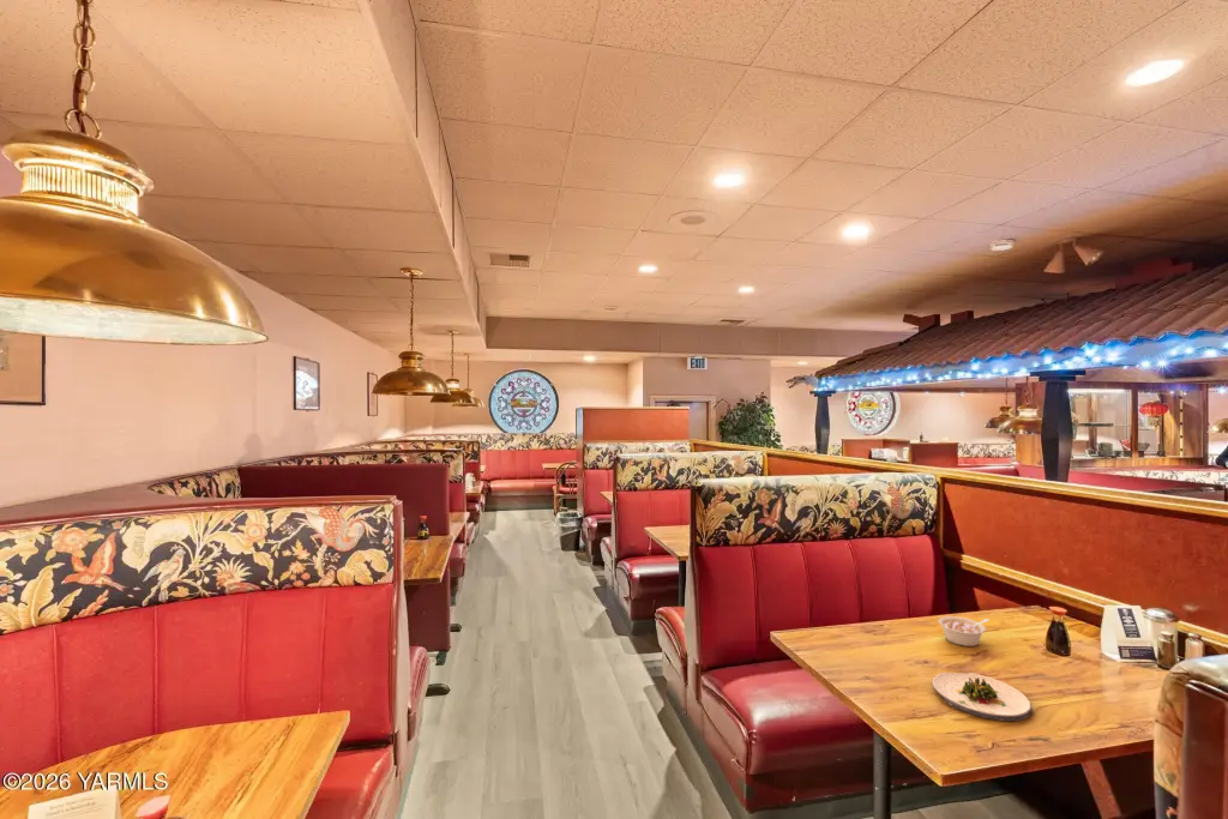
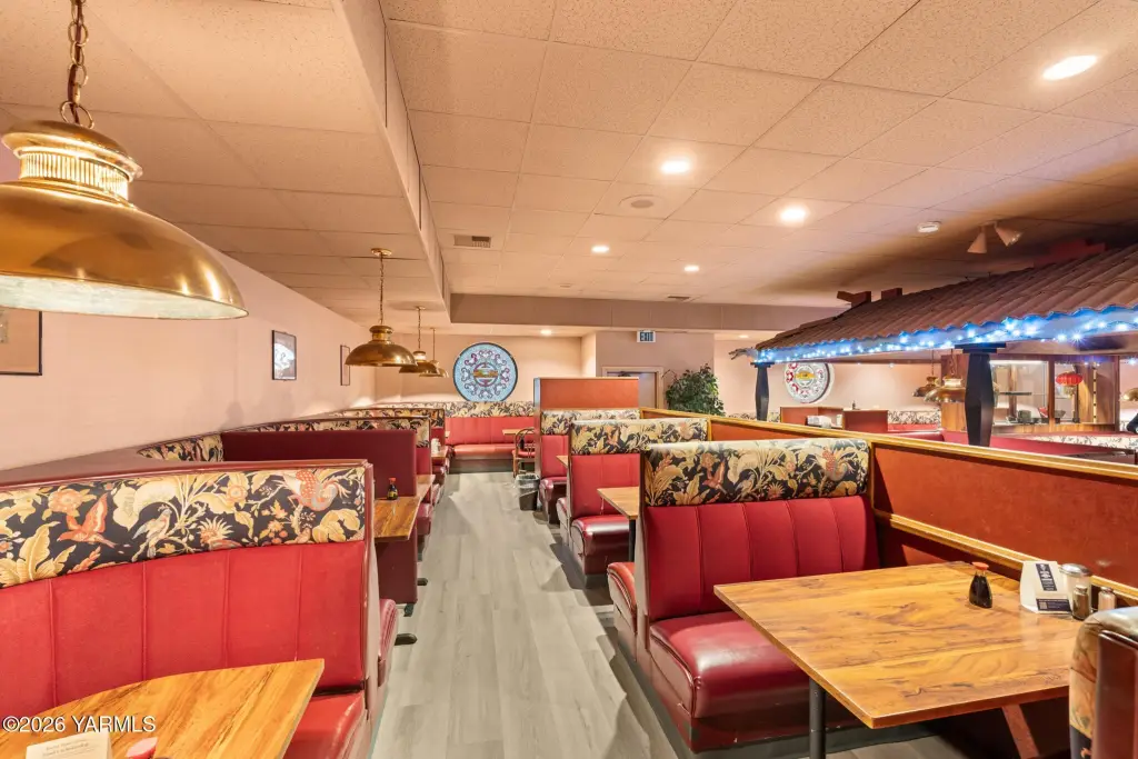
- salad plate (980, 689)
- legume (962, 630)
